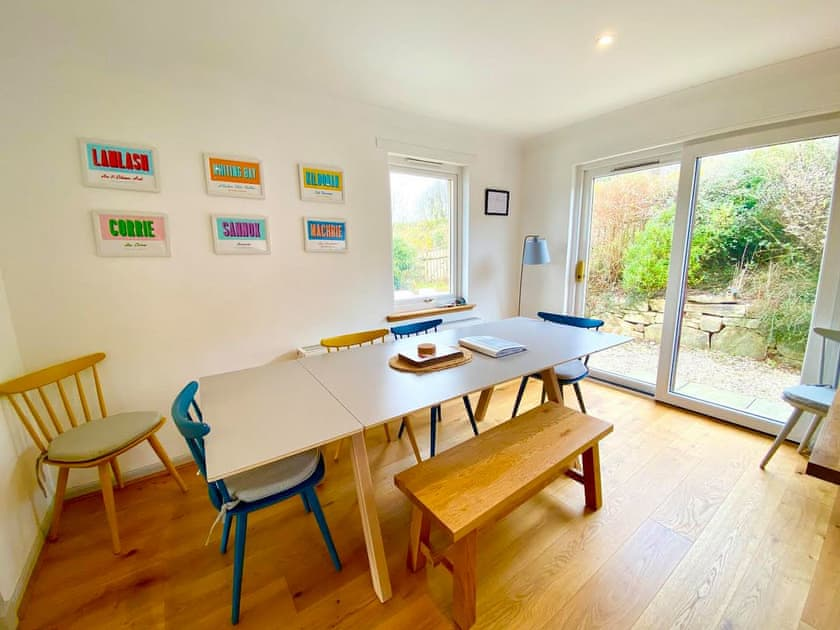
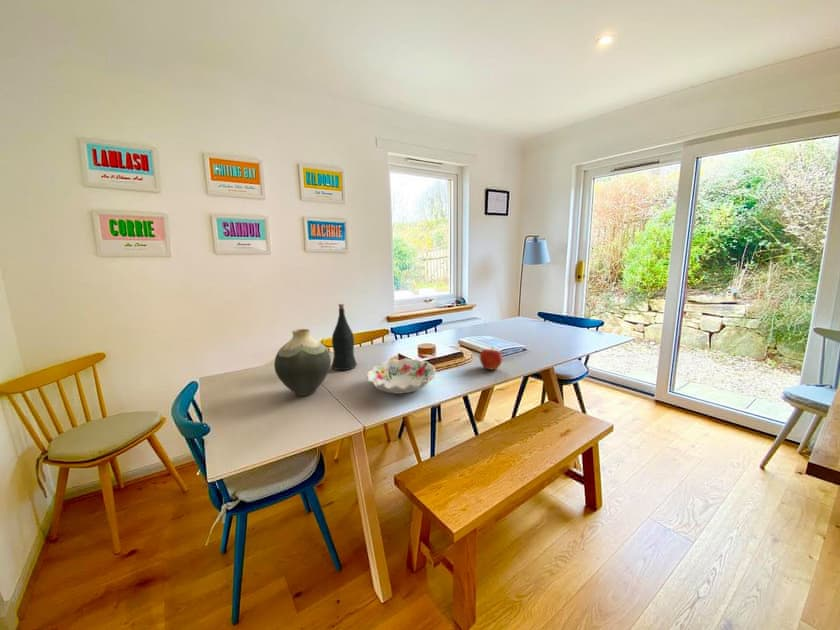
+ vase (303, 362)
+ wine bottle (342, 336)
+ decorative bowl (401, 377)
+ apple (490, 357)
